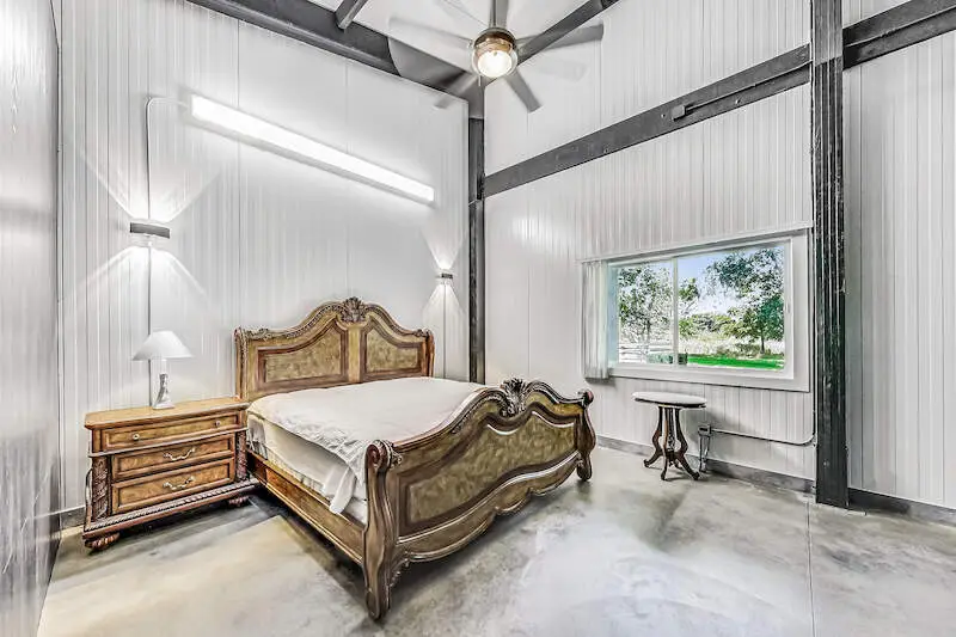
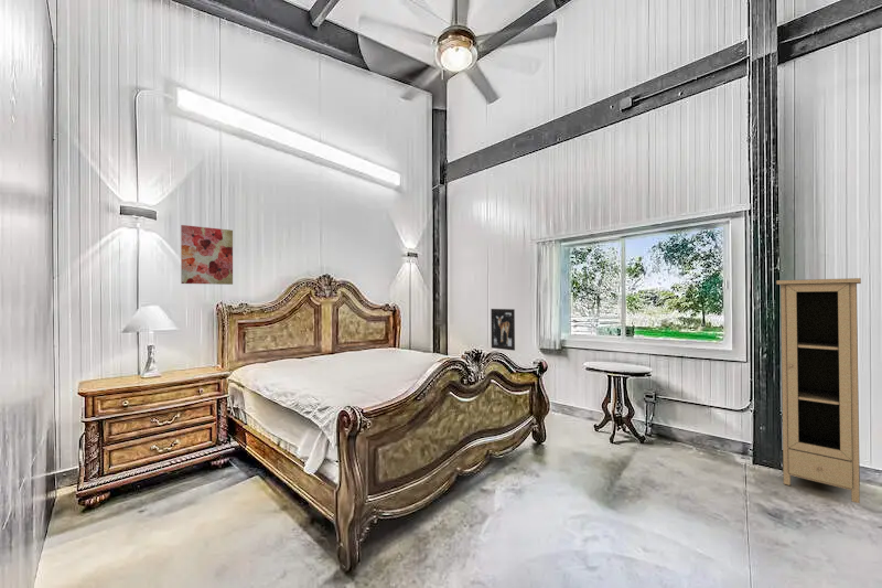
+ wall art (207, 255)
+ wall art (502, 329)
+ cupboard (819, 382)
